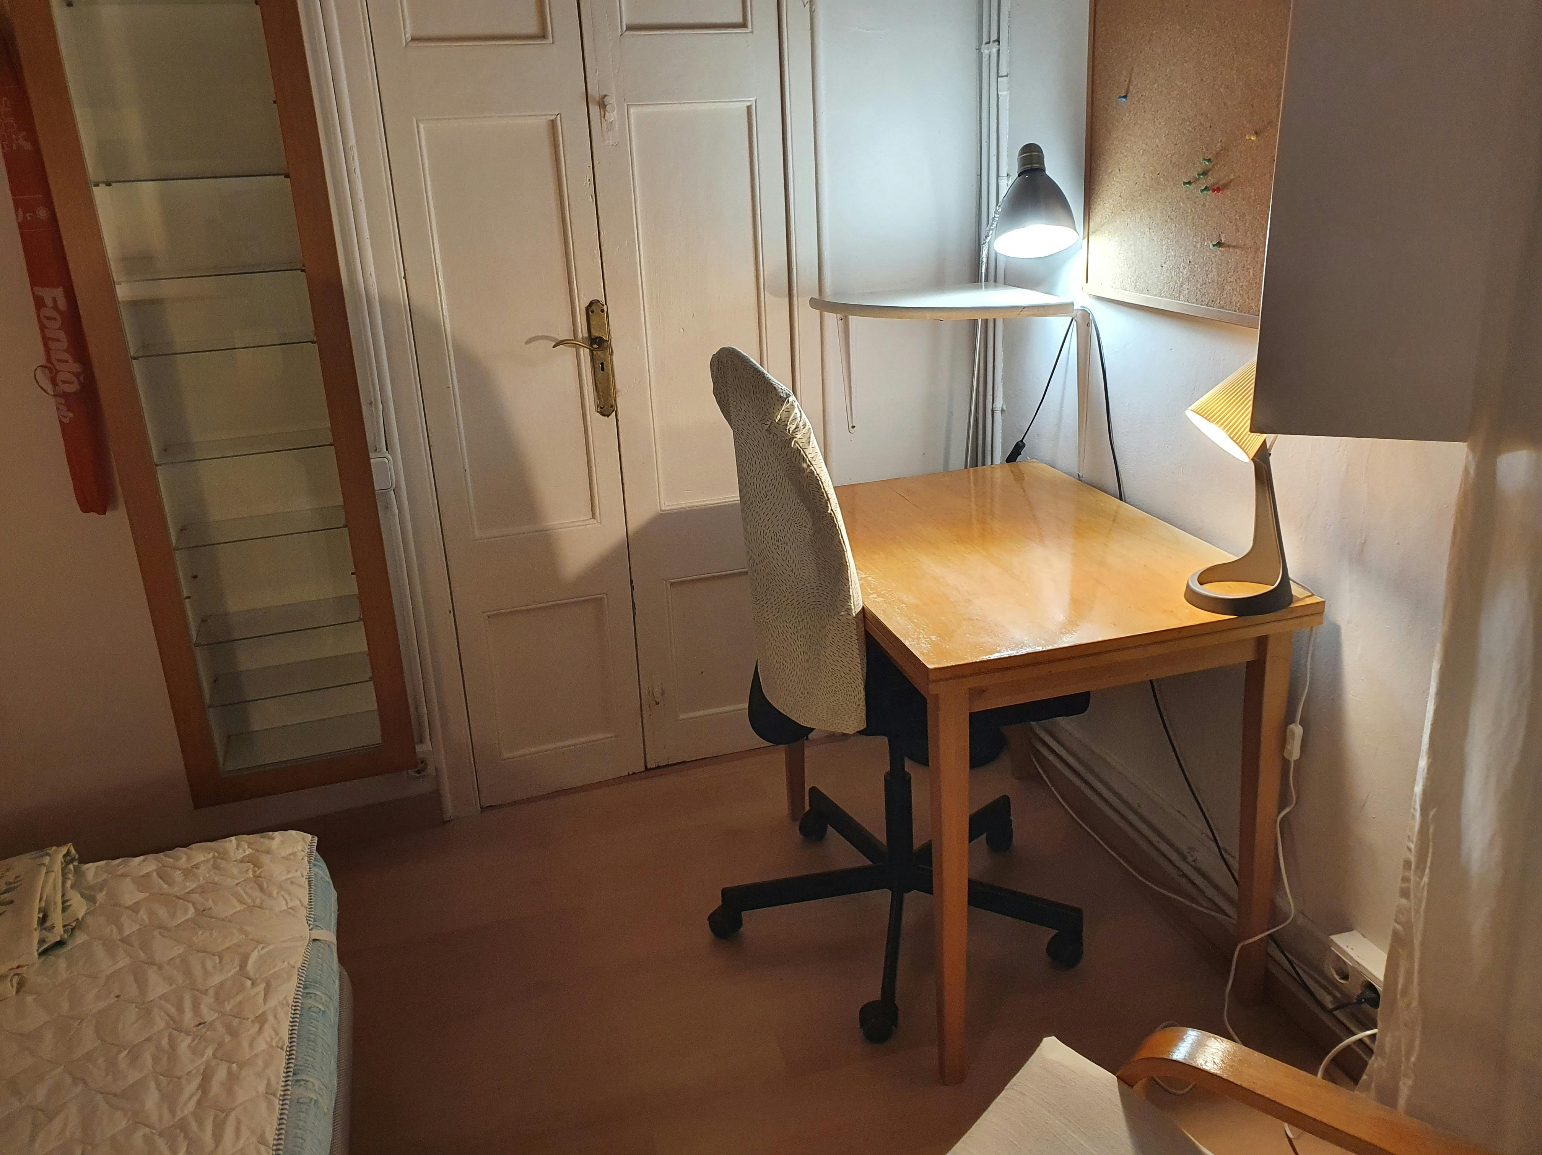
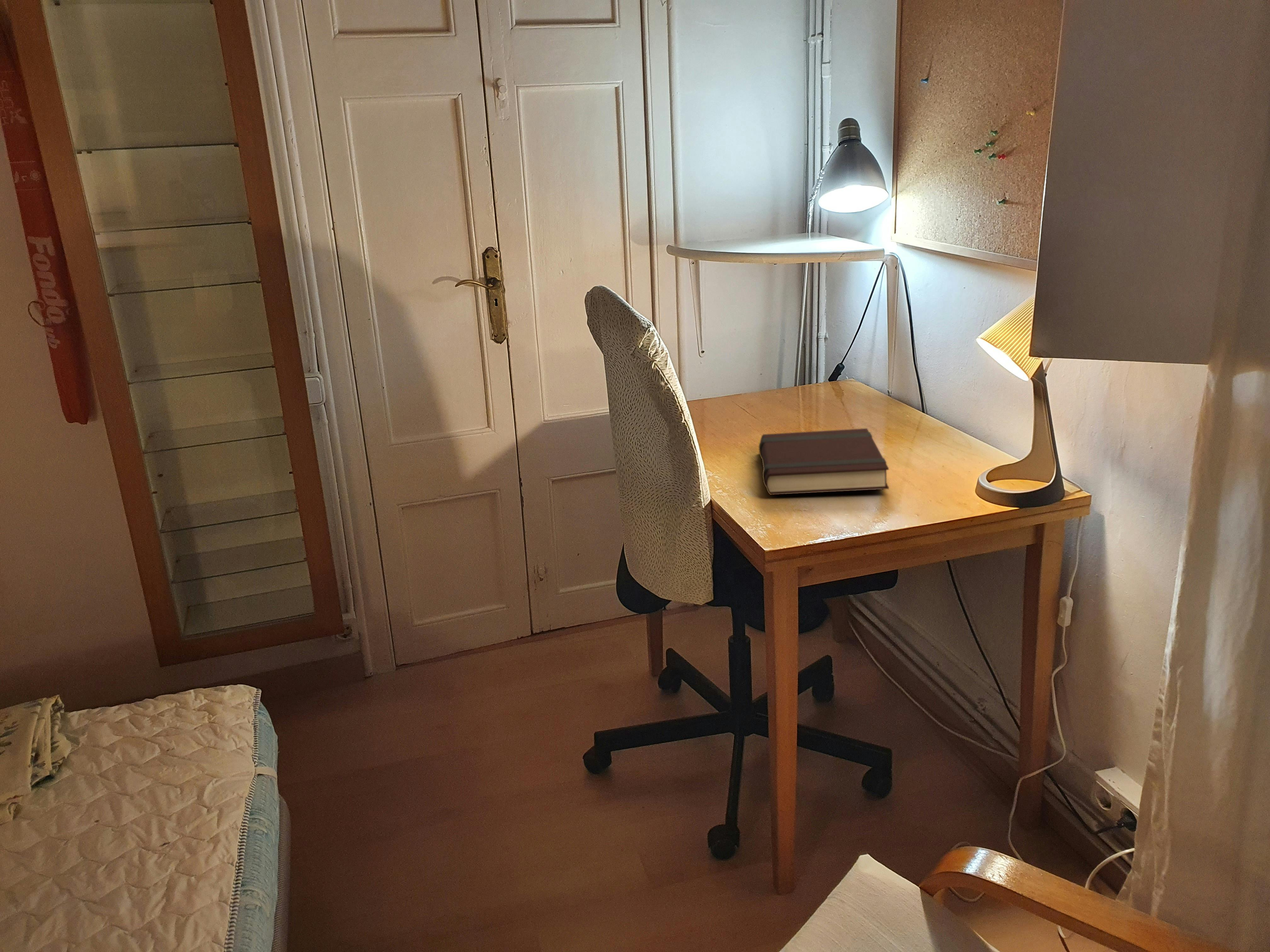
+ book (819, 460)
